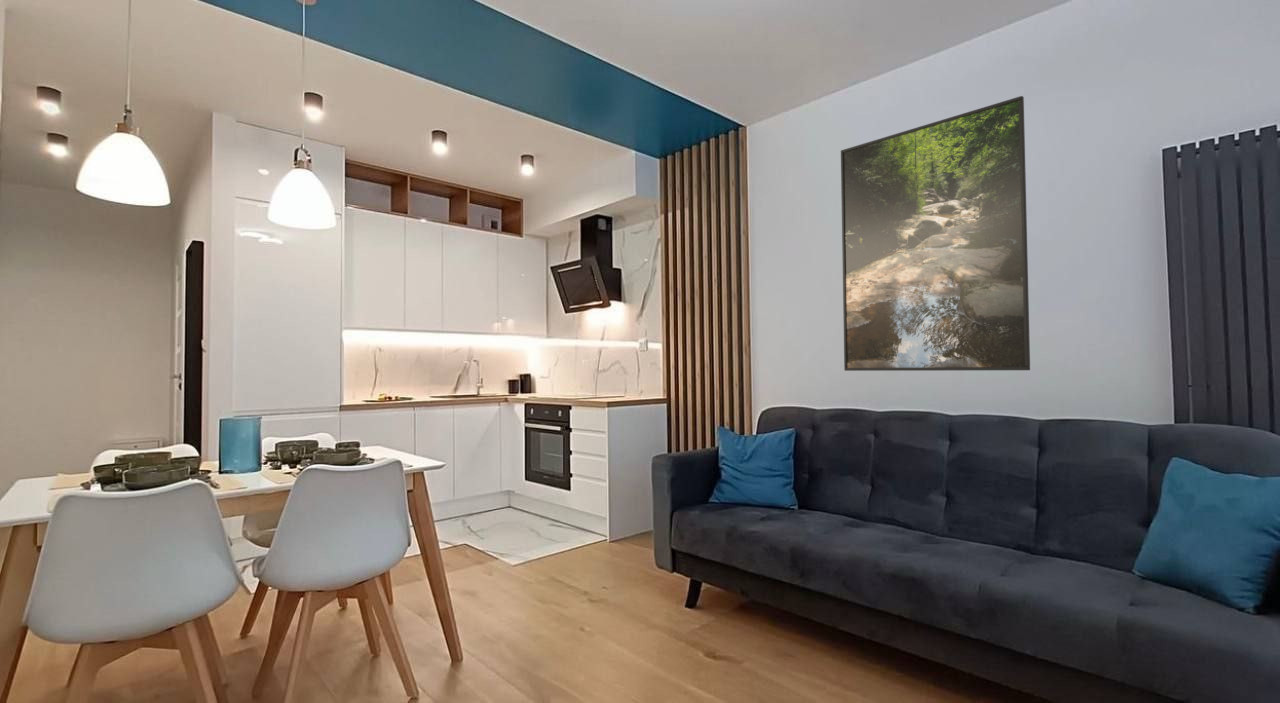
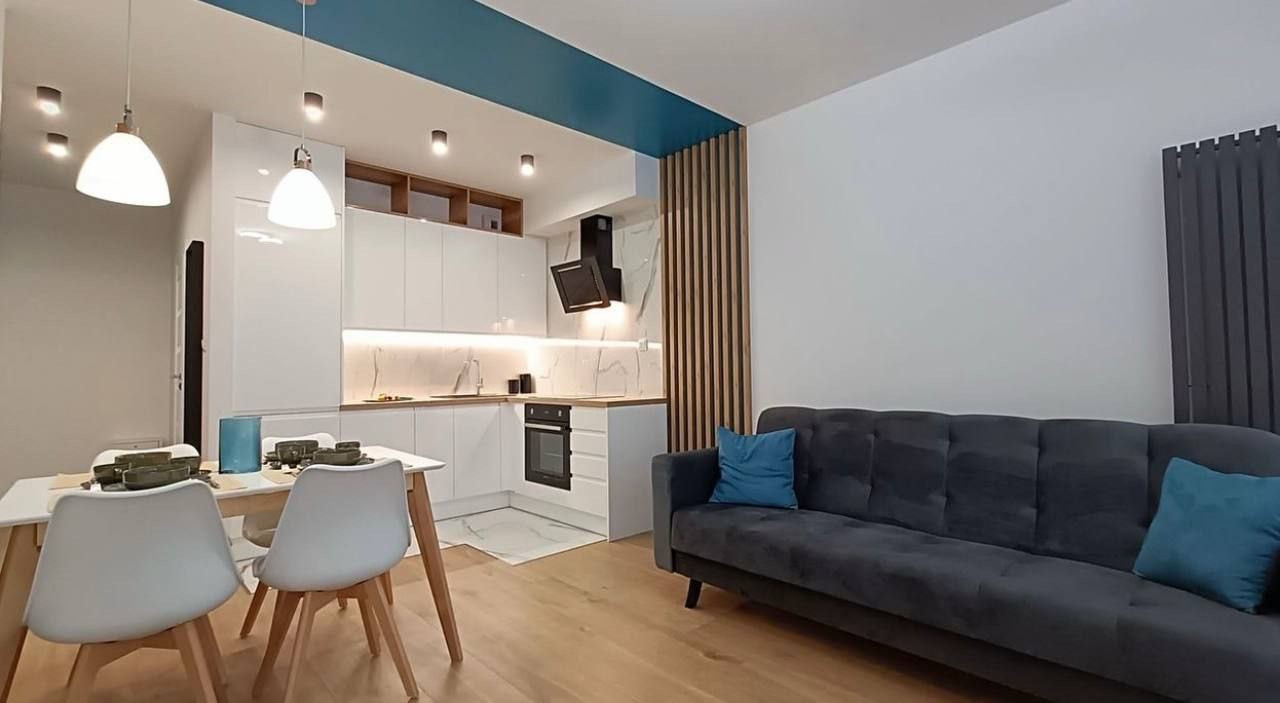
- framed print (924, 247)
